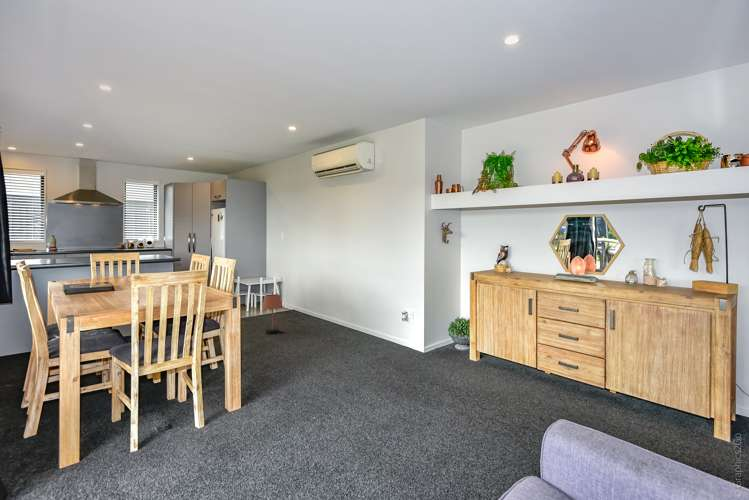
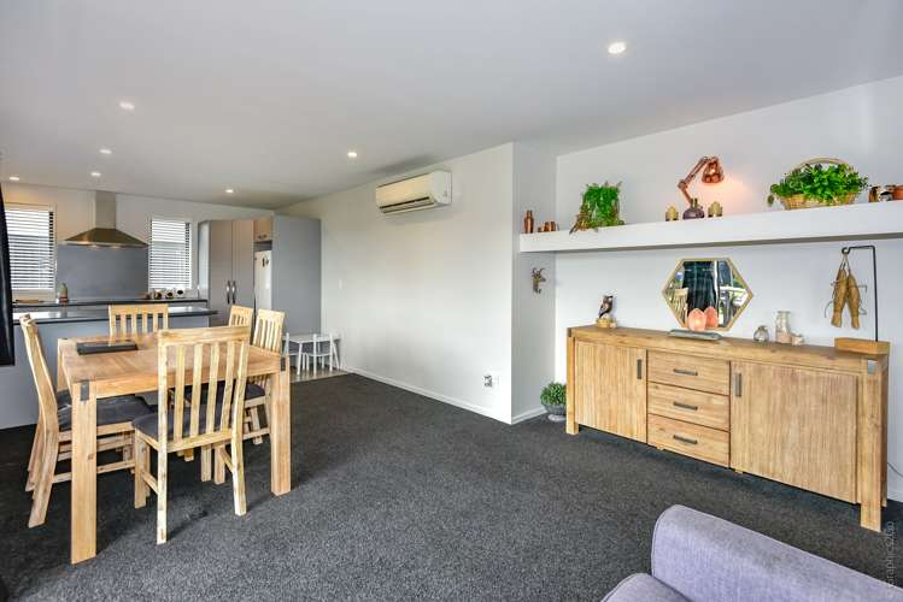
- table lamp (272, 312)
